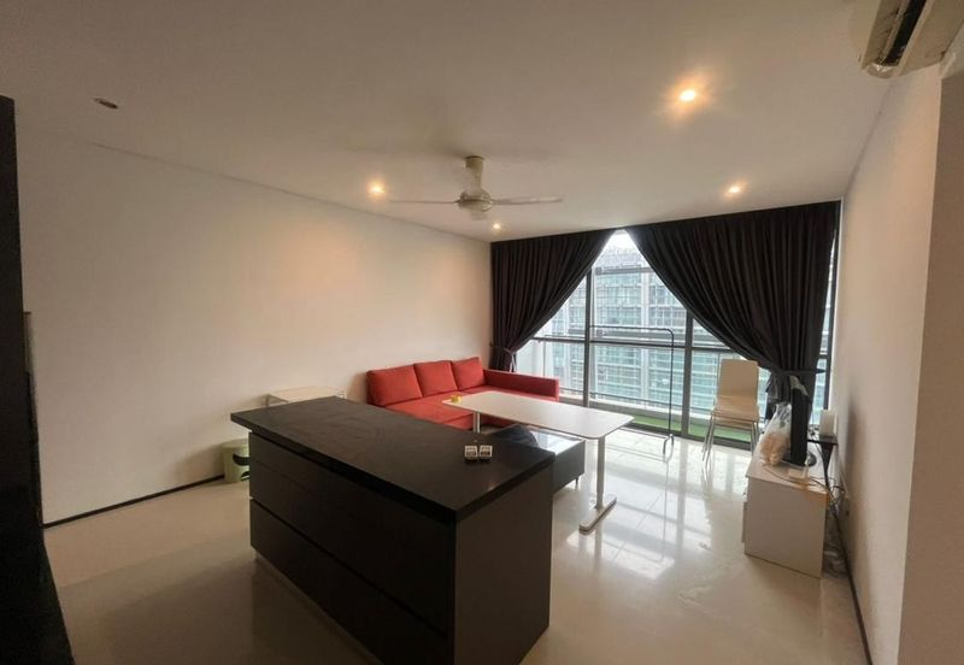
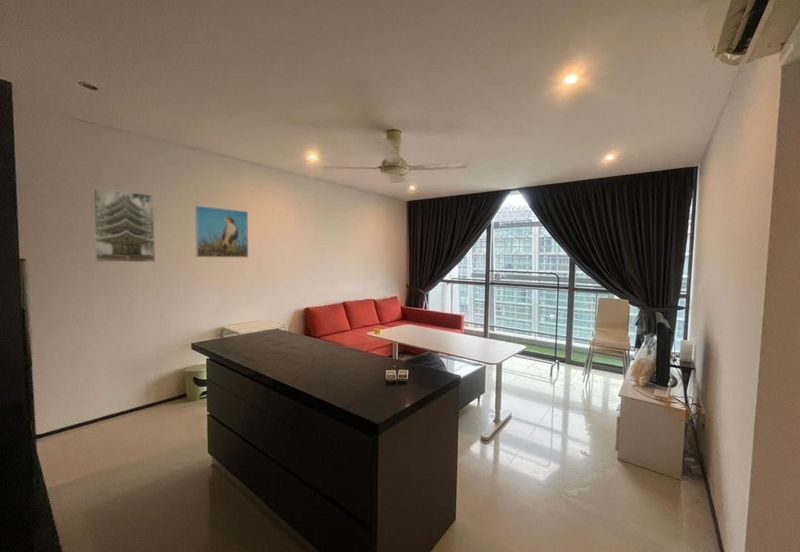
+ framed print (223, 233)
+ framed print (125, 227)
